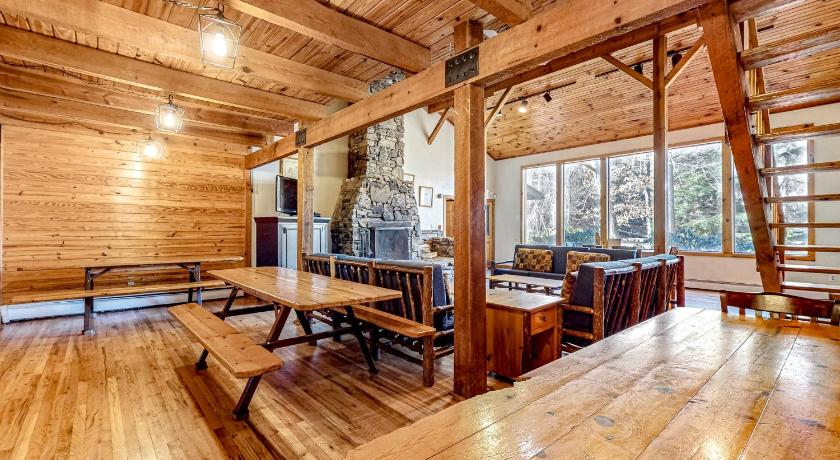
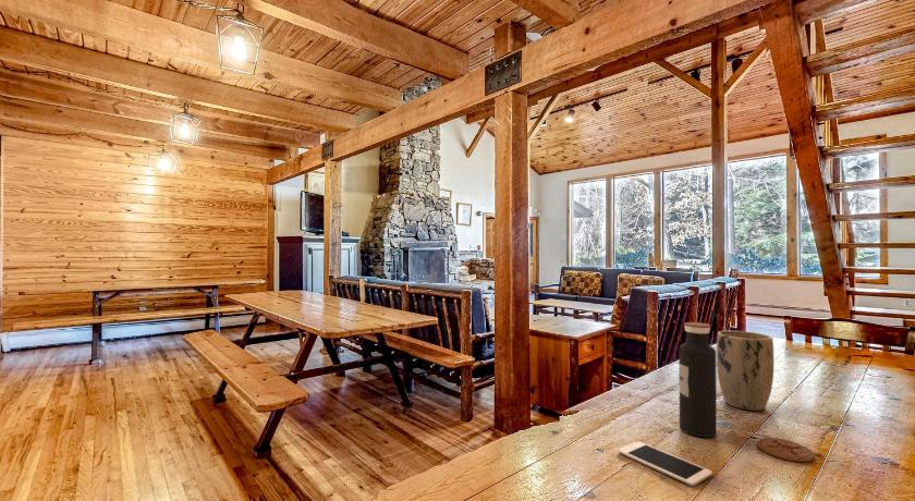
+ cell phone (662, 461)
+ water bottle (697, 377)
+ plant pot (744, 369)
+ coaster (784, 449)
